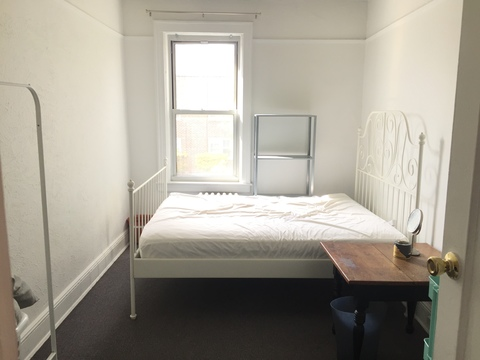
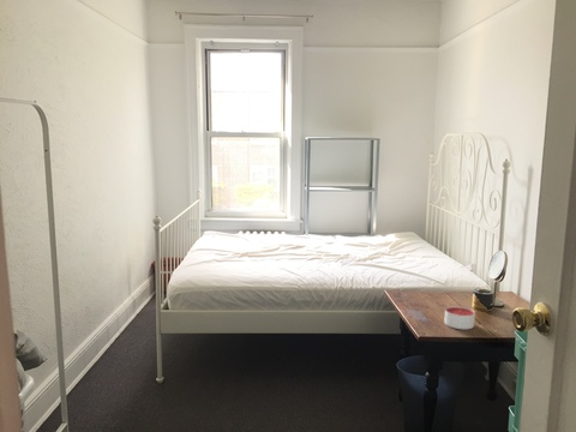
+ candle (458, 317)
